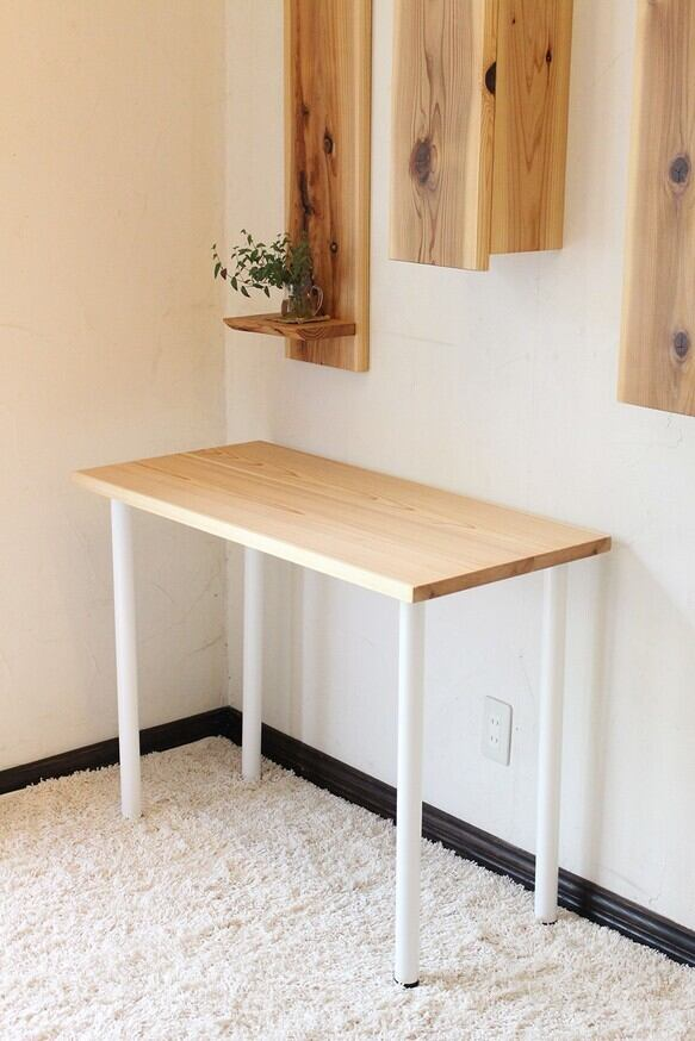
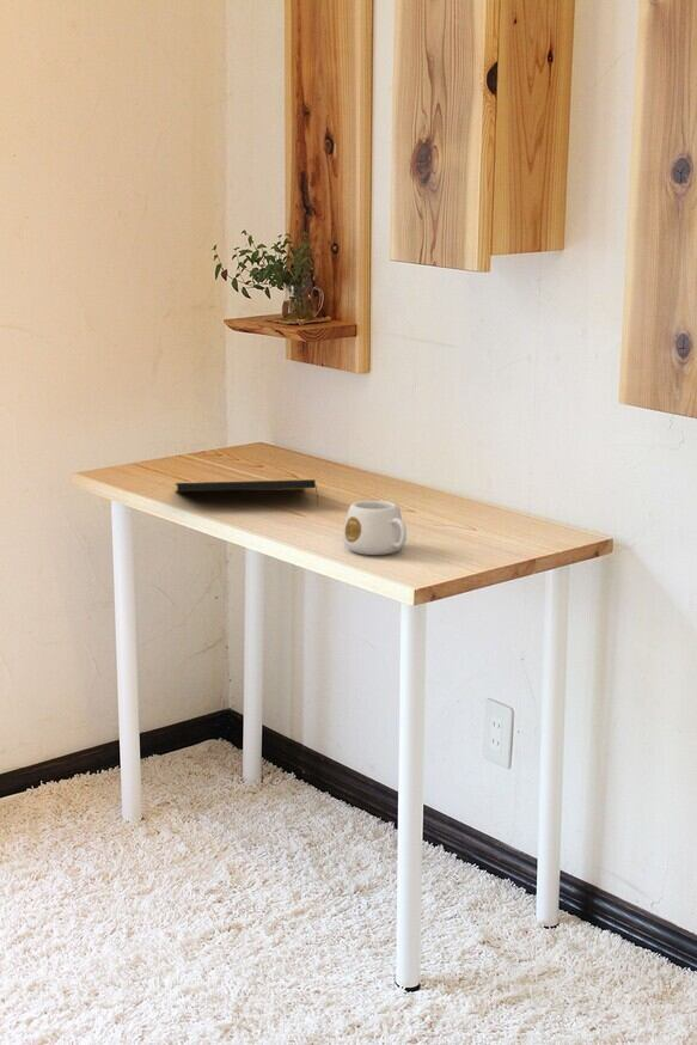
+ notepad (243, 485)
+ mug (379, 528)
